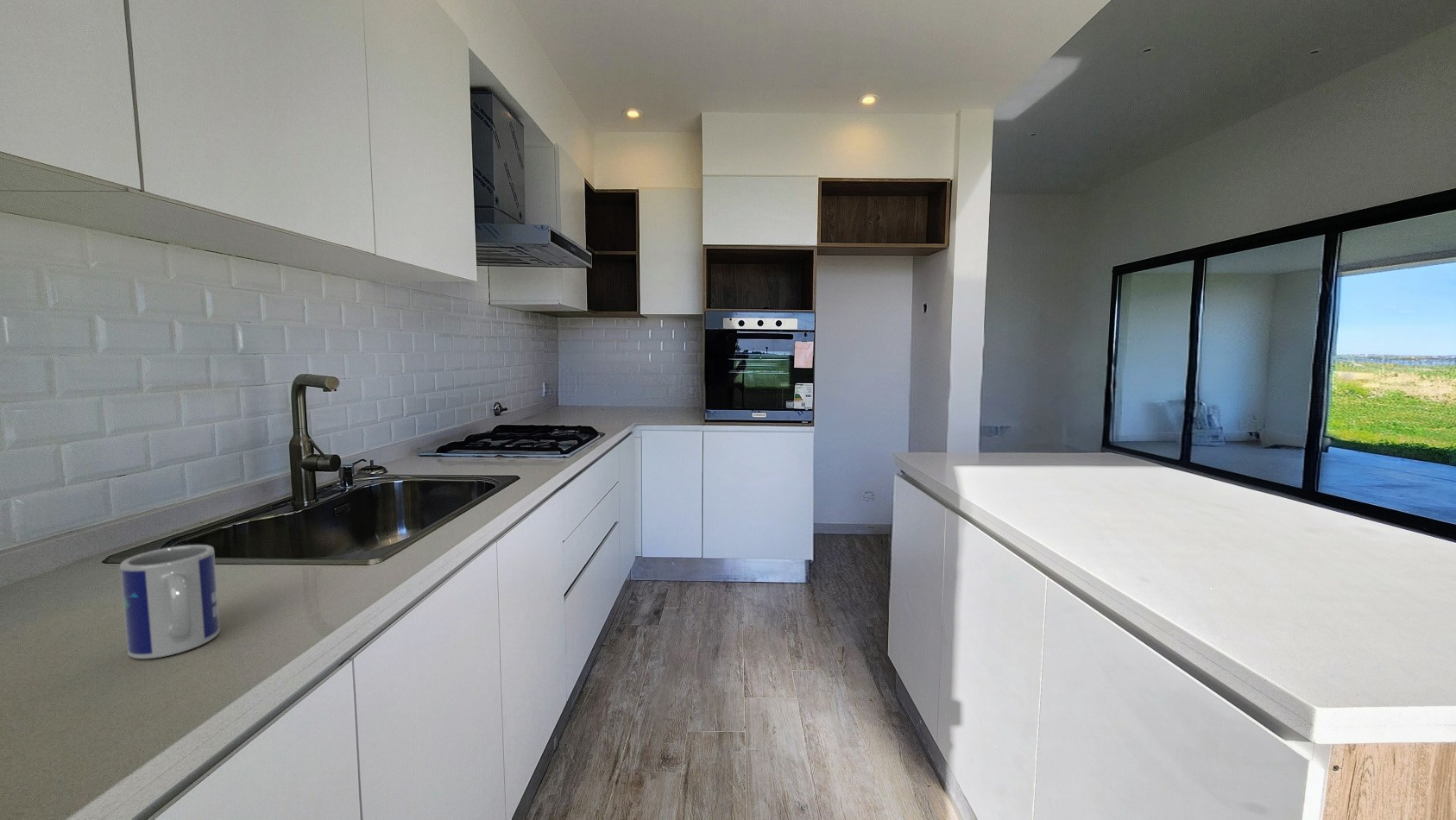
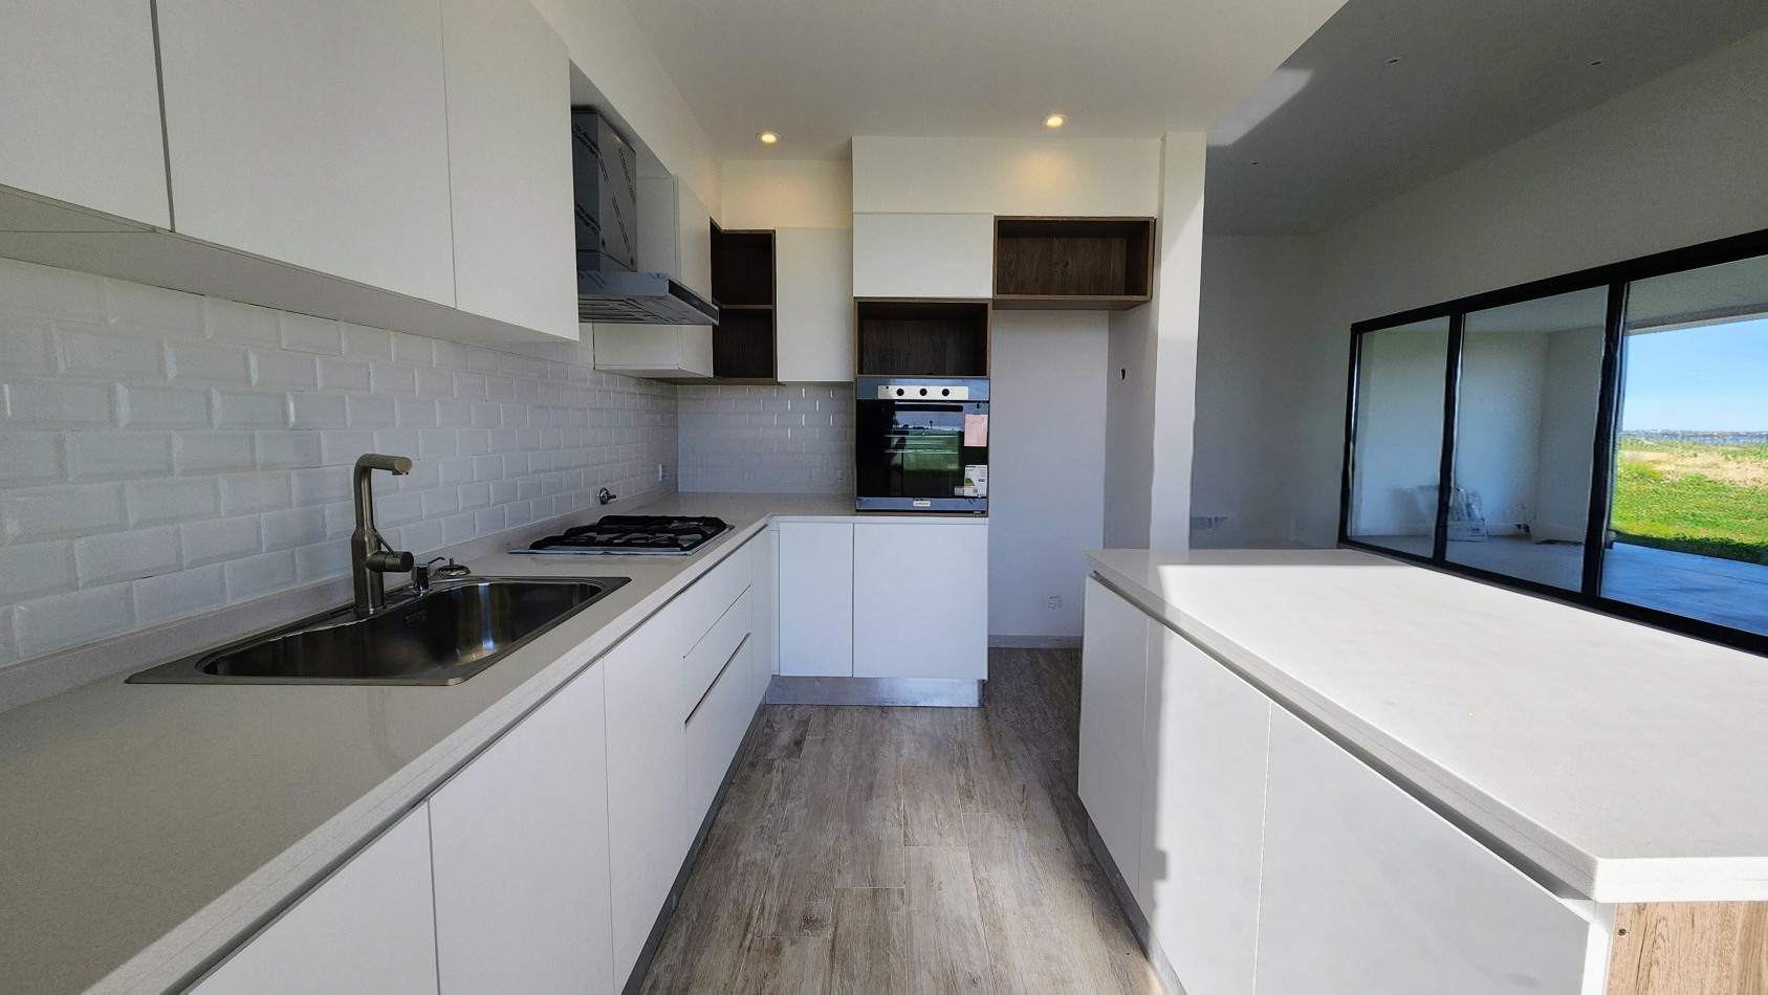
- mug (174, 603)
